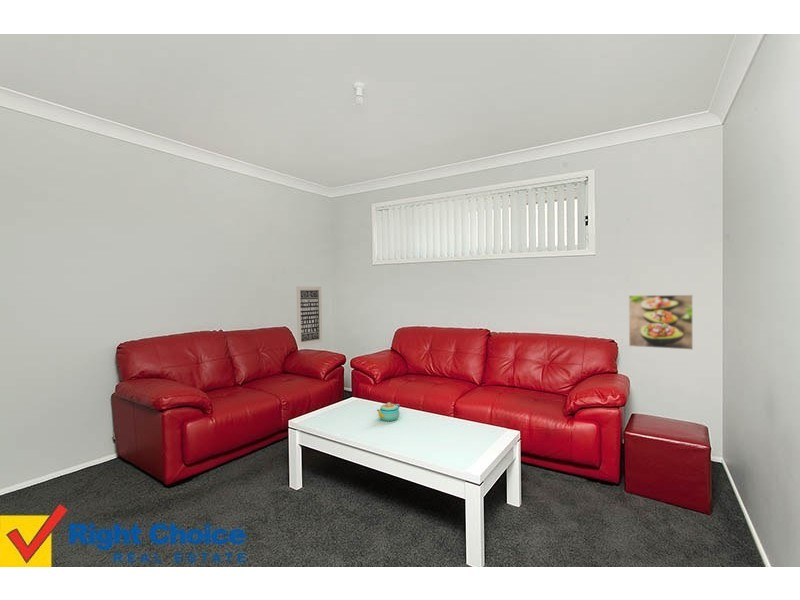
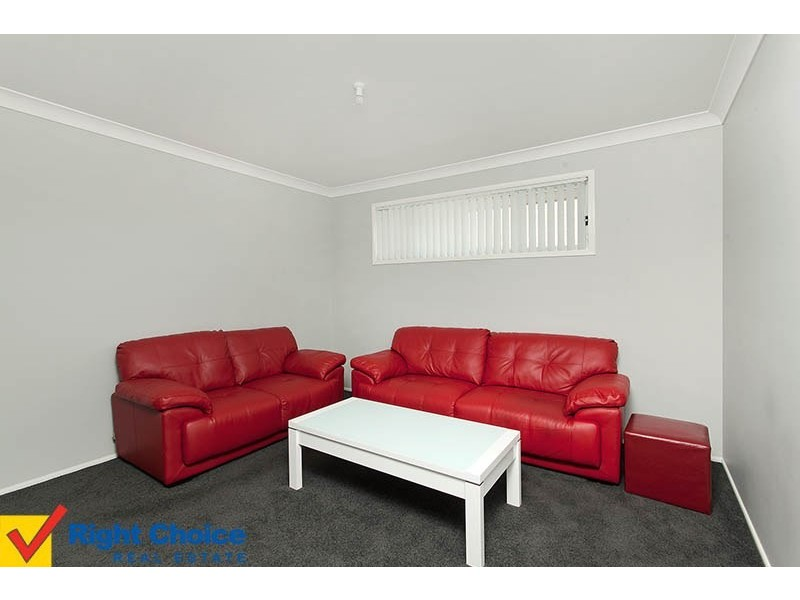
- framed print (659, 321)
- teapot (388, 410)
- wall art (309, 315)
